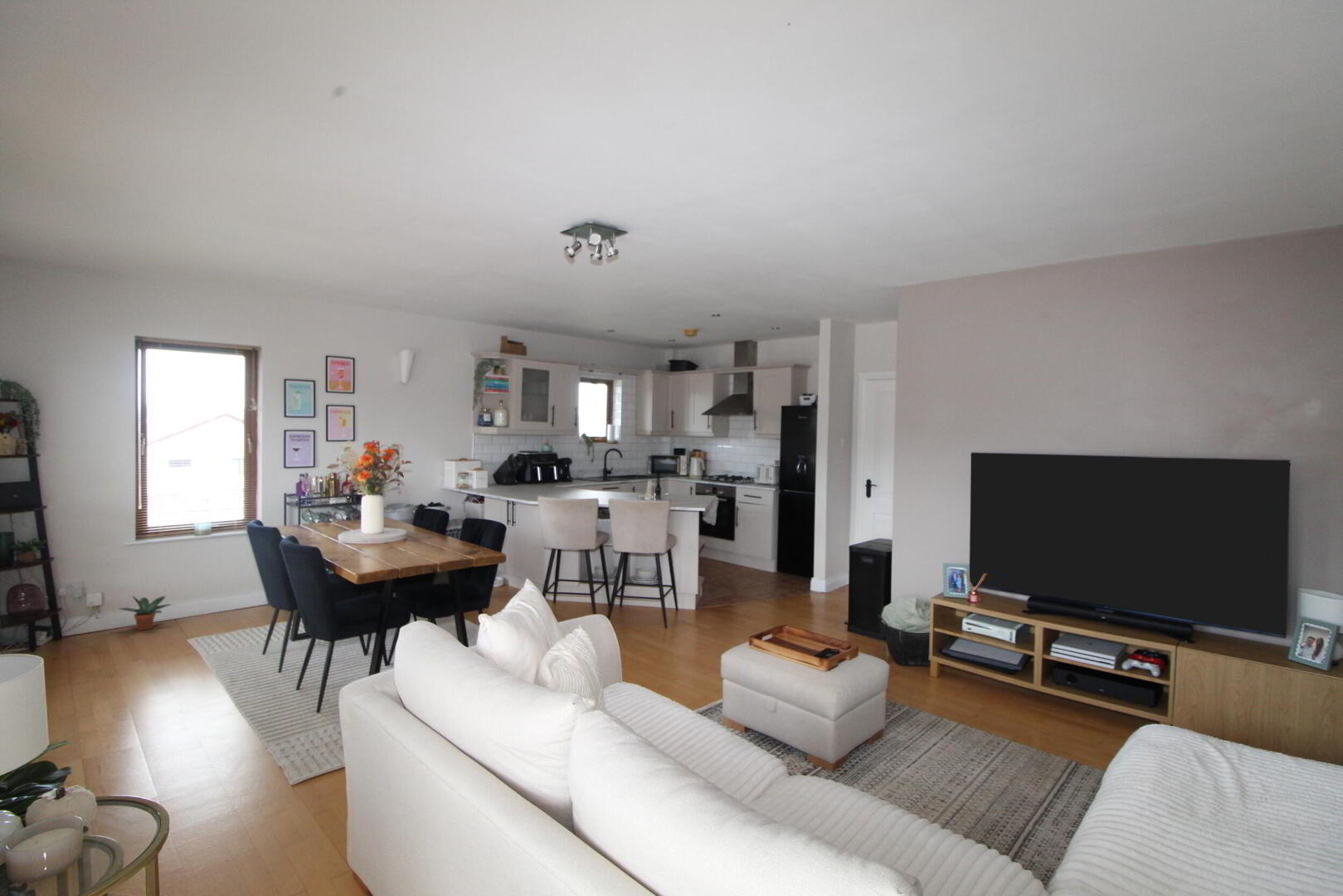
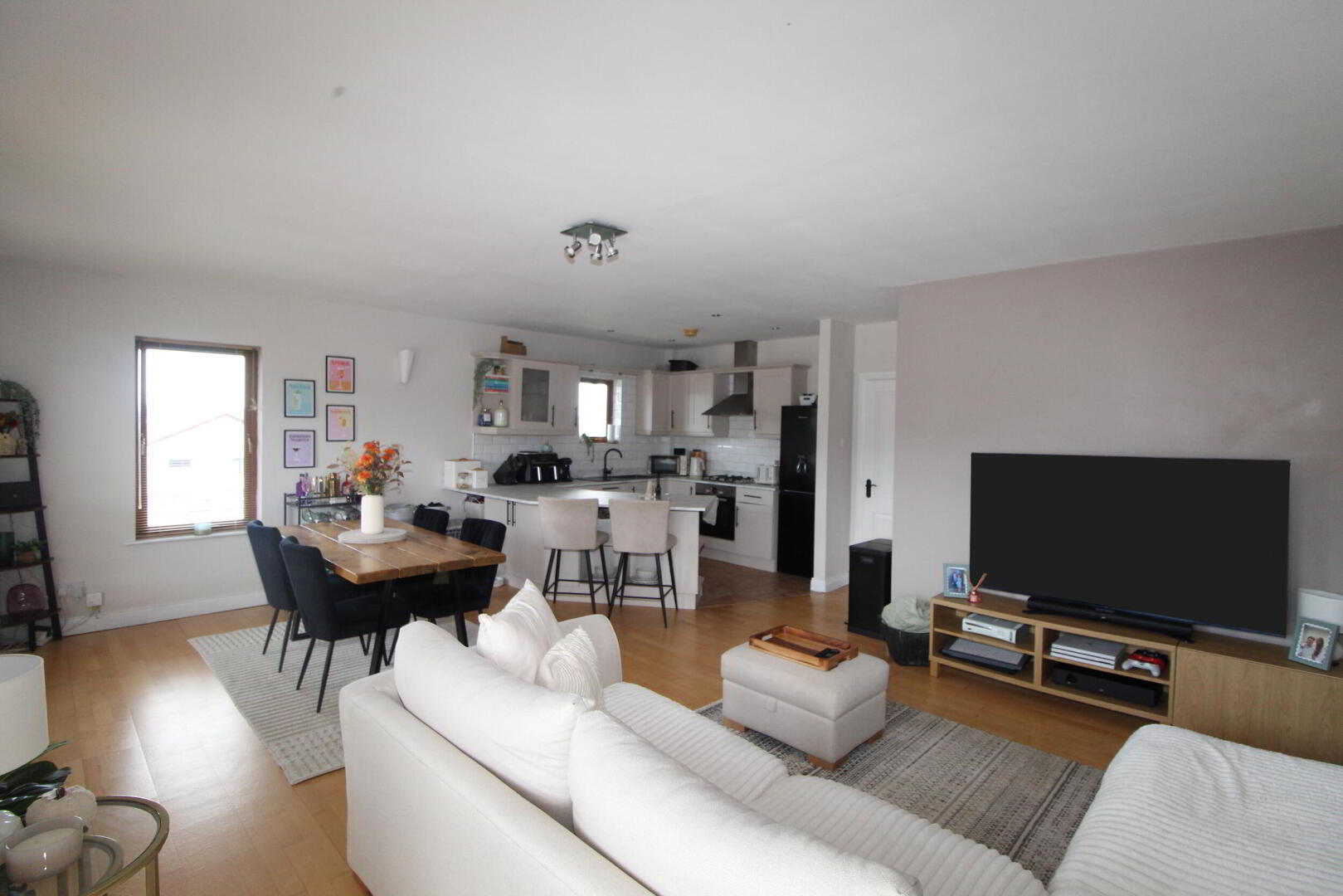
- potted plant (145, 611)
